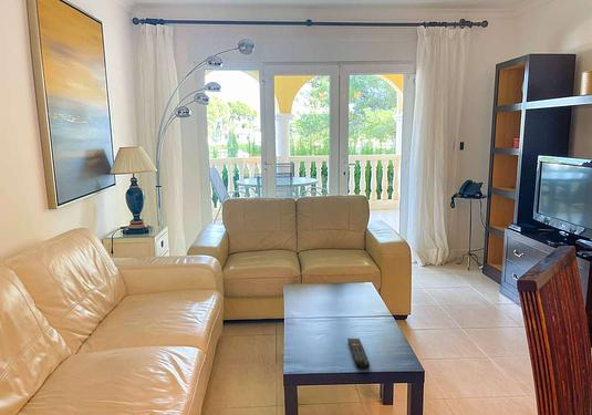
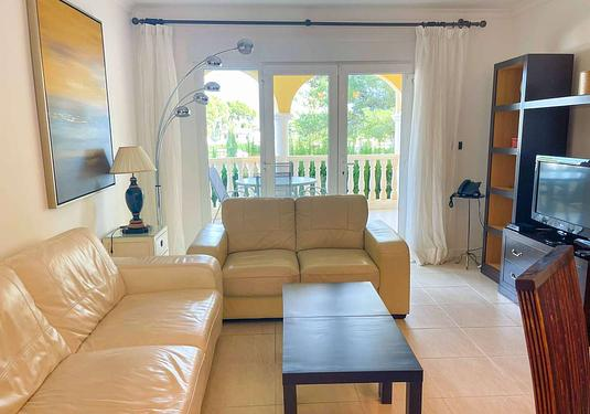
- remote control (357, 352)
